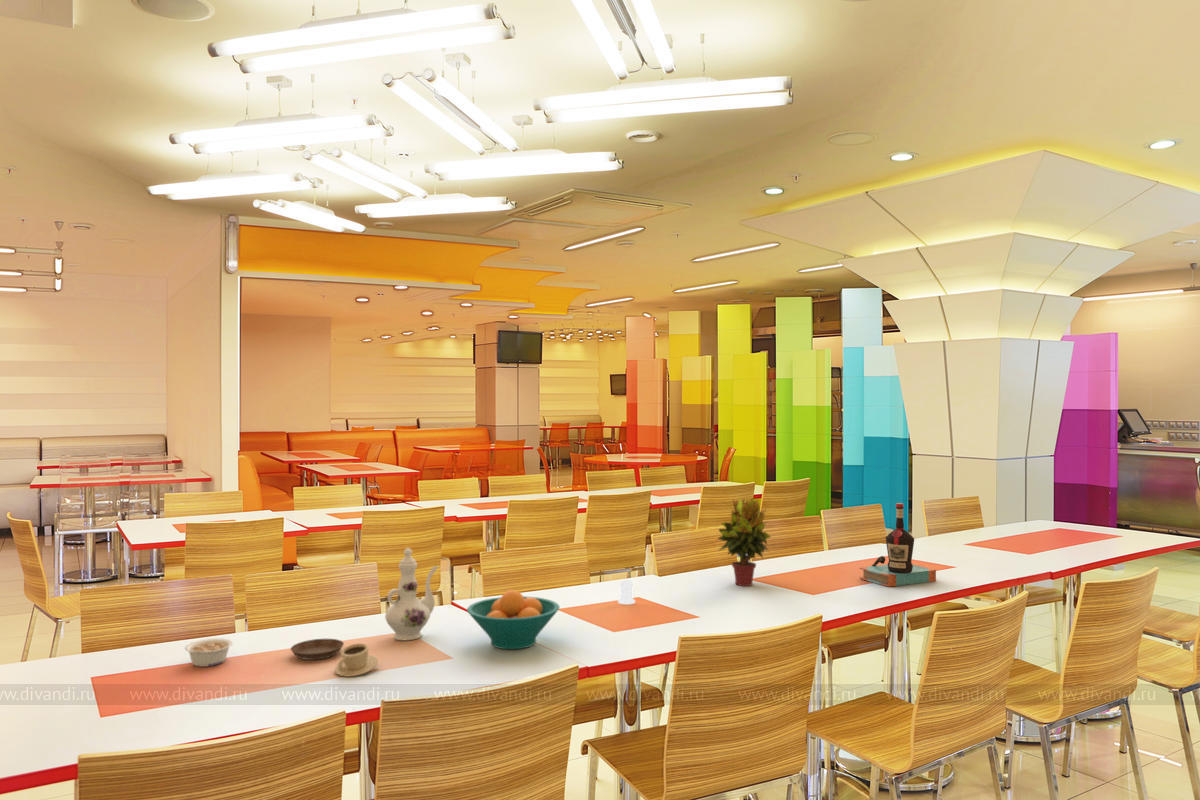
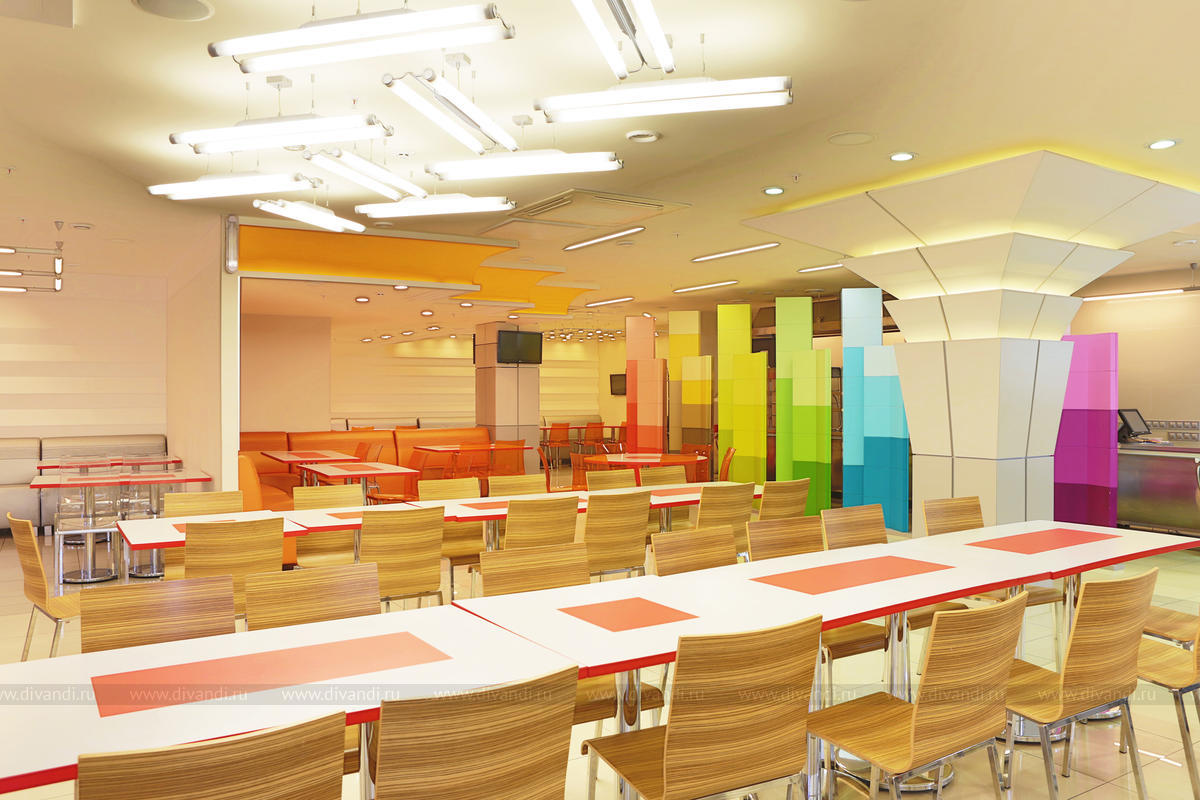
- fruit bowl (513, 617)
- chinaware (413, 591)
- potted plant (745, 541)
- salt shaker (626, 591)
- legume (209, 652)
- cup (355, 658)
- saucer (317, 650)
- bottle (894, 540)
